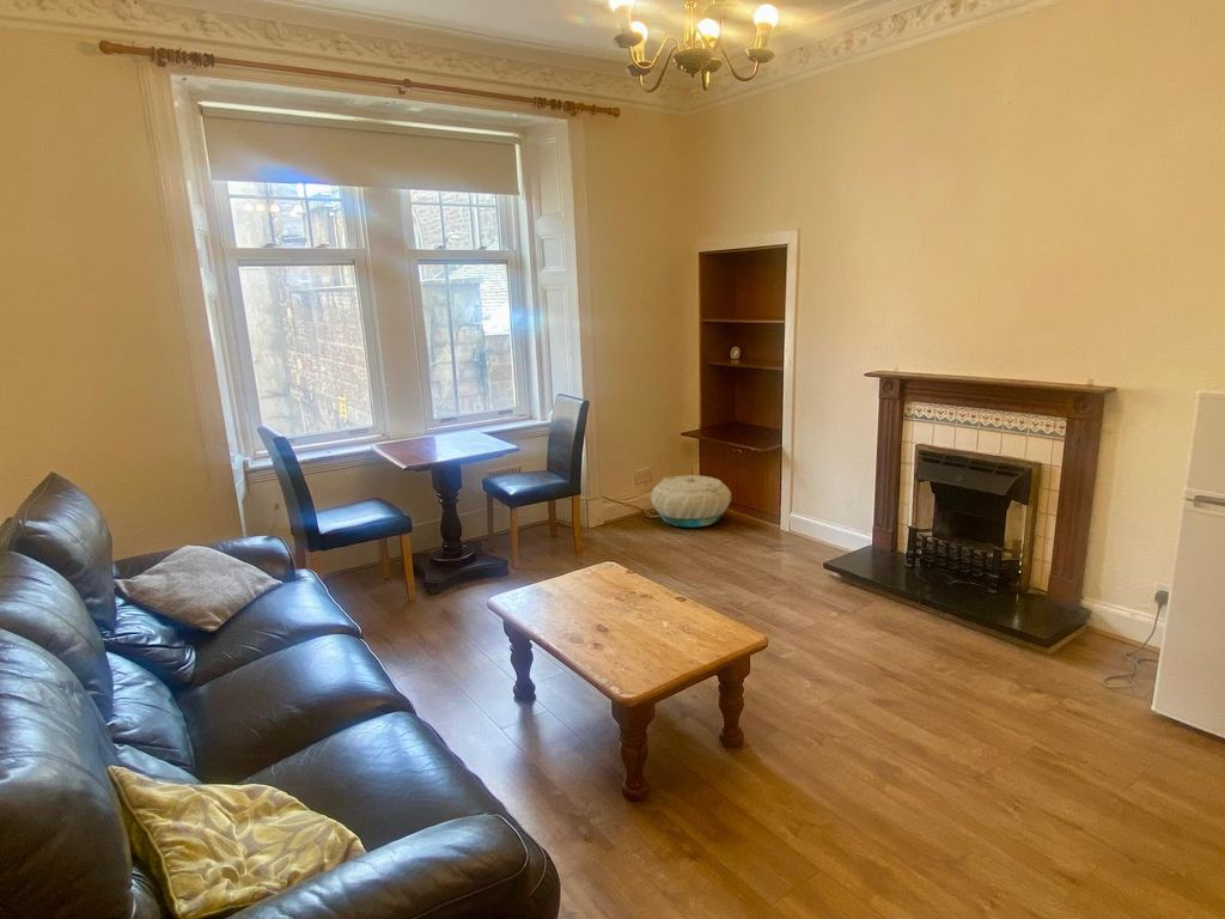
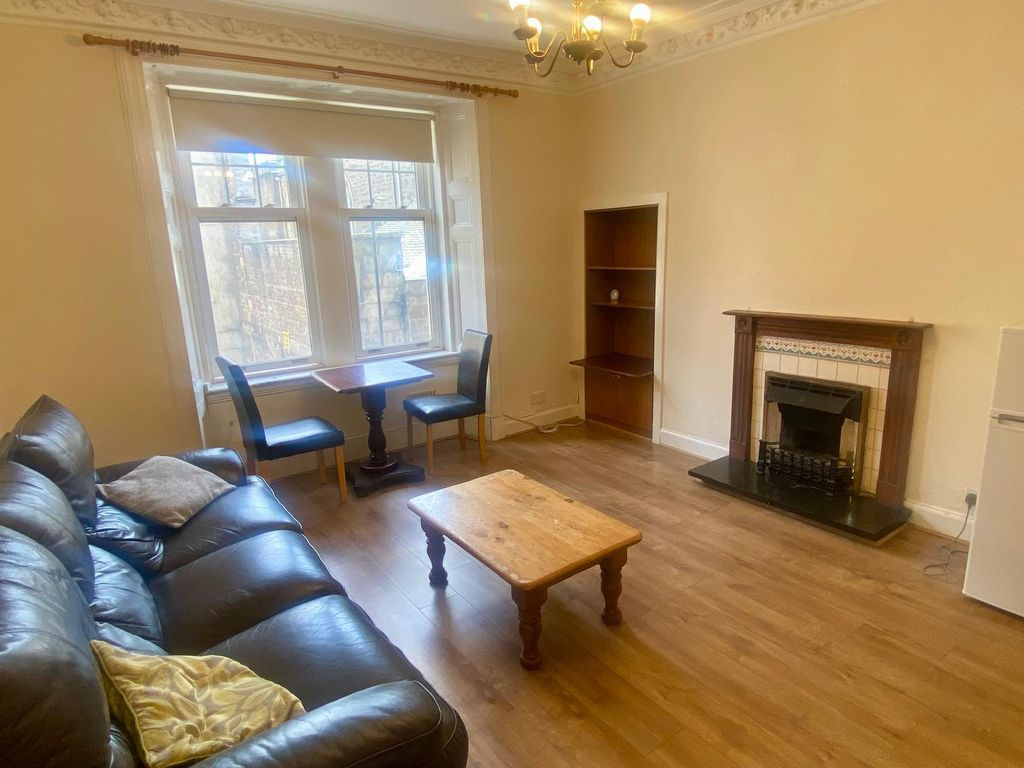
- basket (690, 498)
